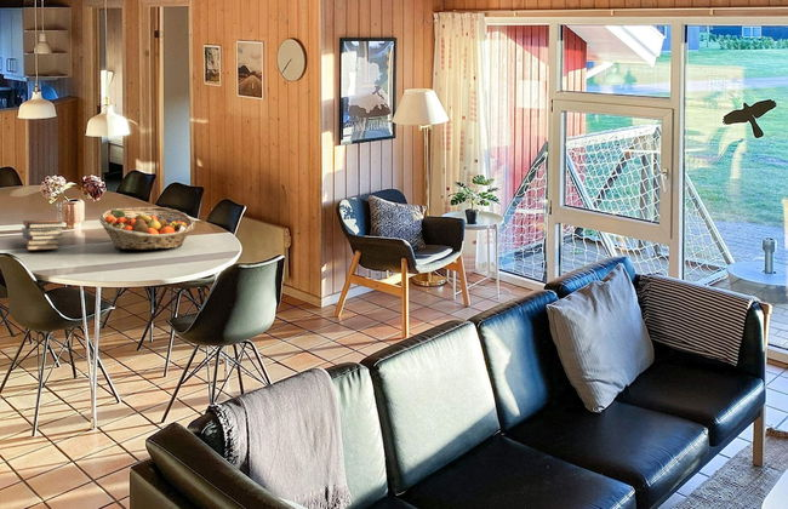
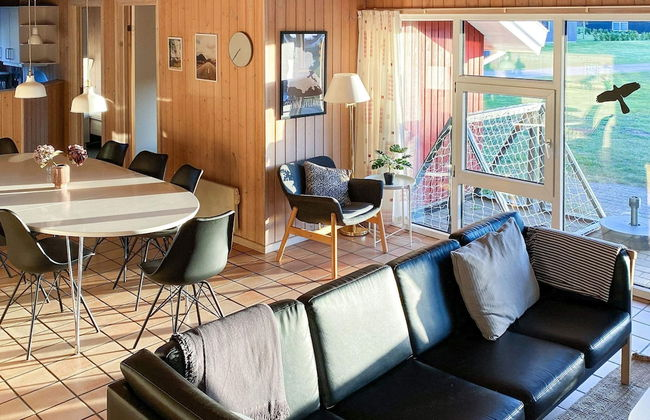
- book stack (42, 234)
- fruit basket (148, 228)
